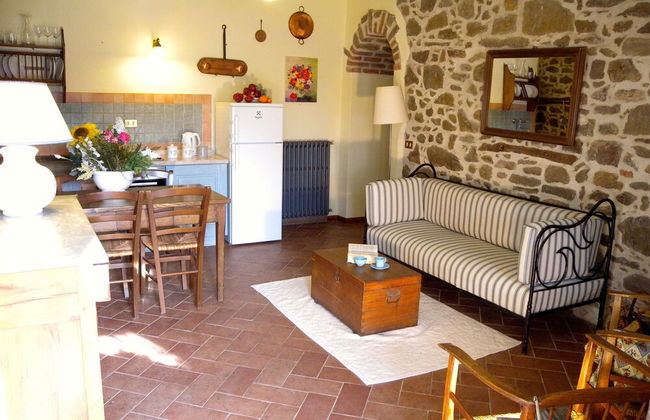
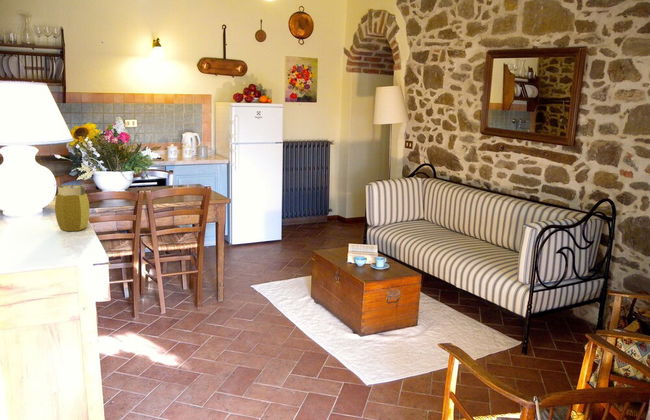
+ jar (72, 207)
